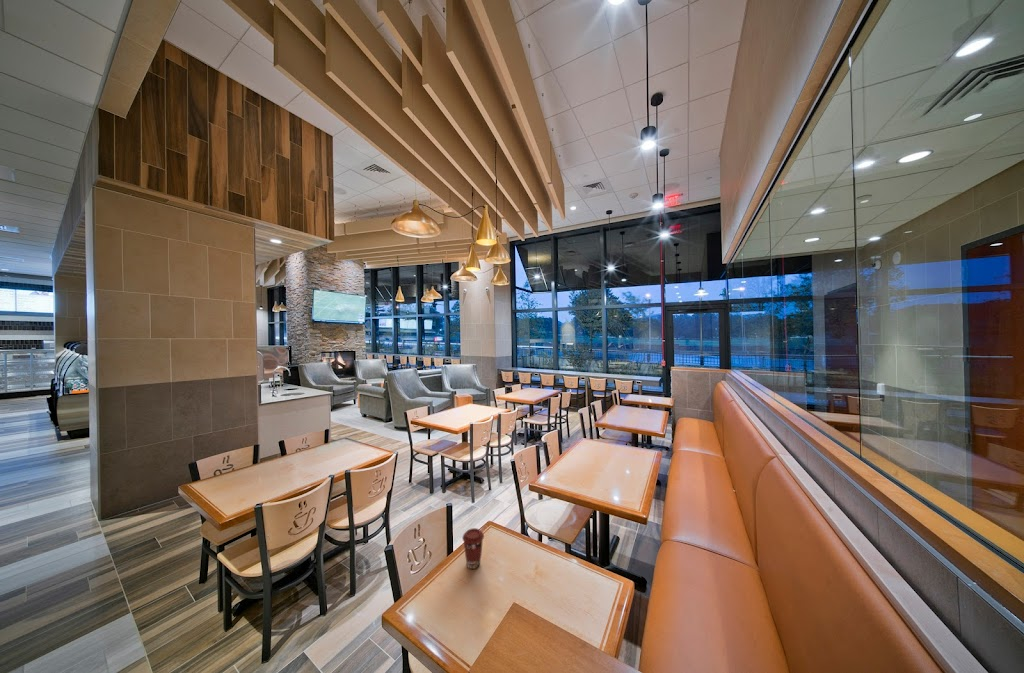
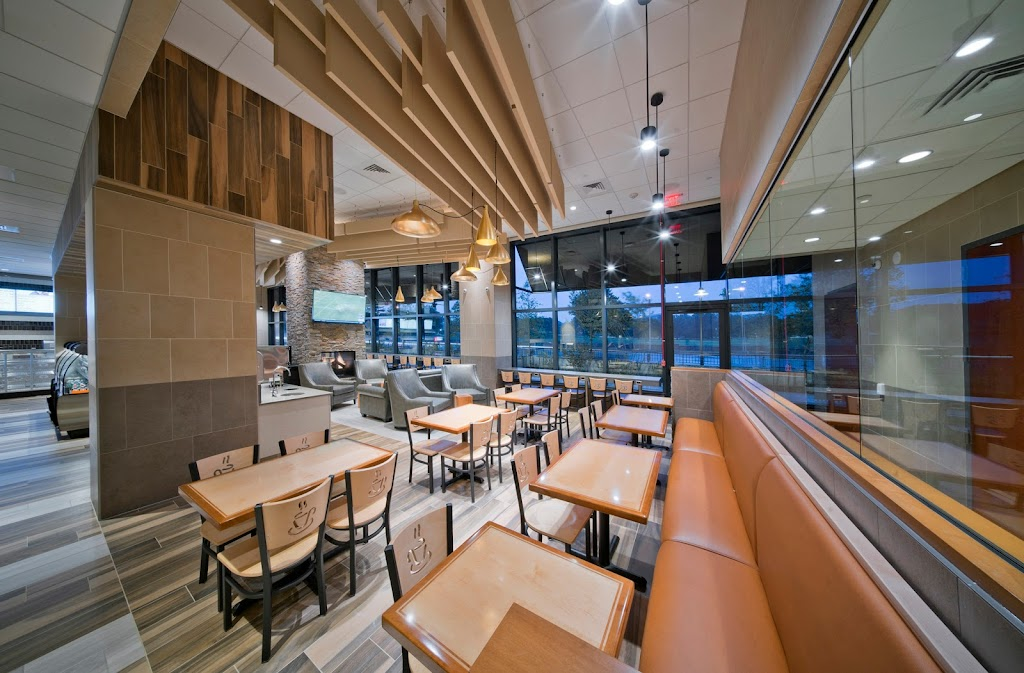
- coffee cup (473, 548)
